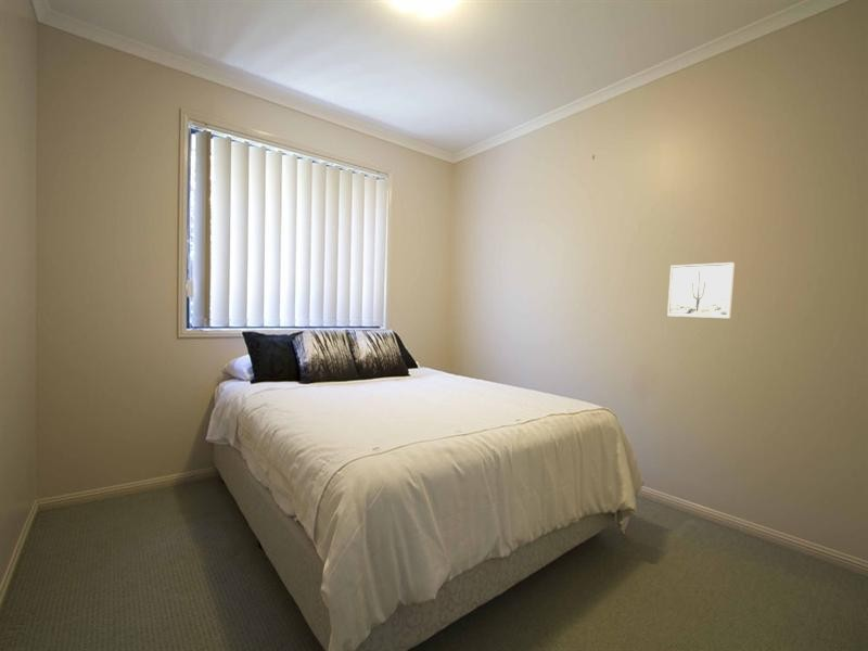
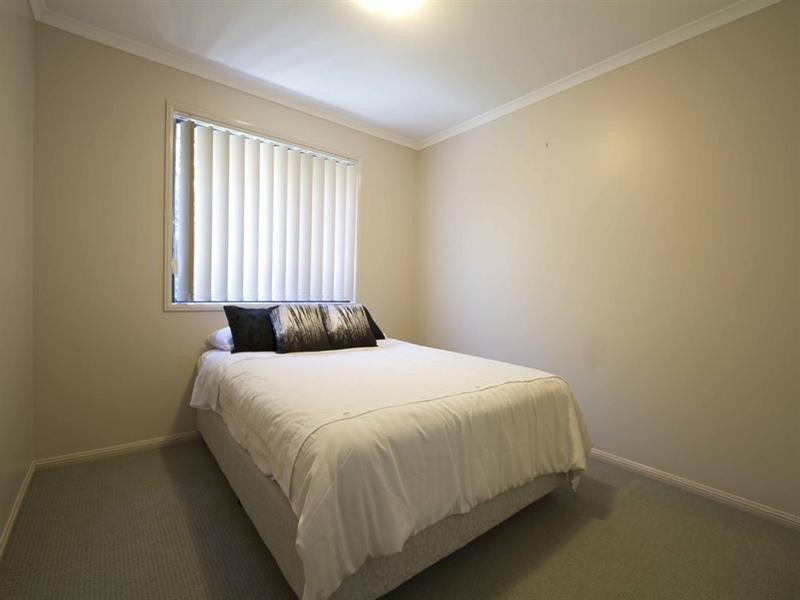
- wall art (699, 291)
